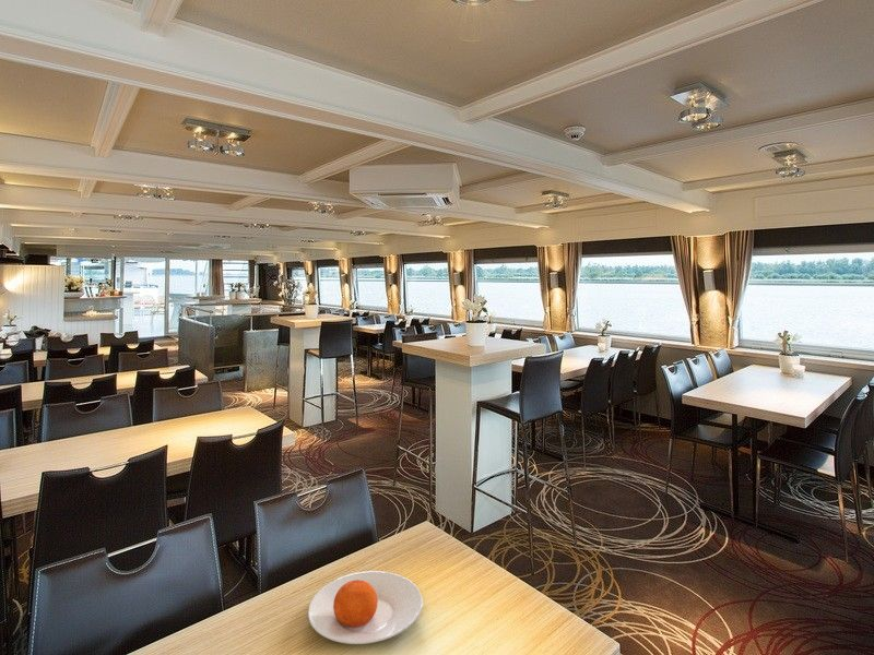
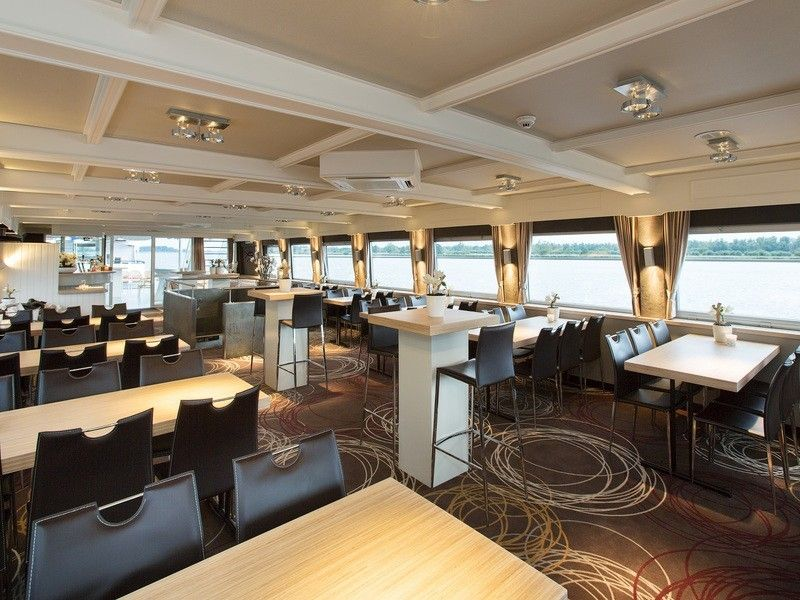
- plate (366, 598)
